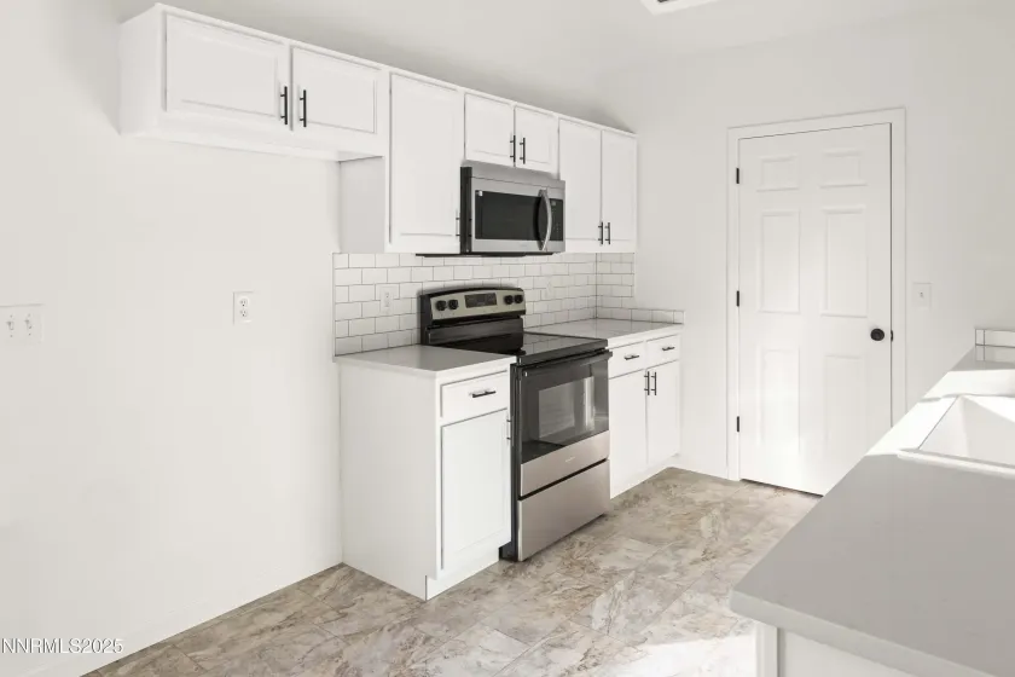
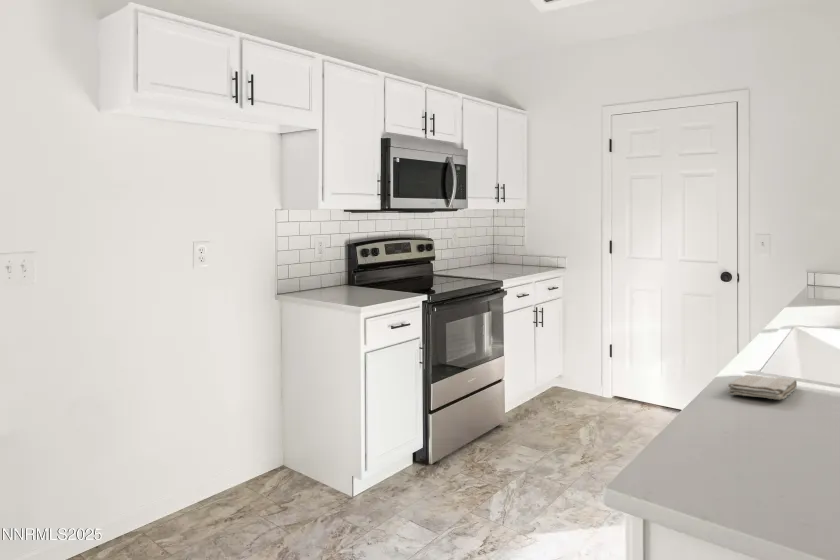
+ washcloth (762, 385)
